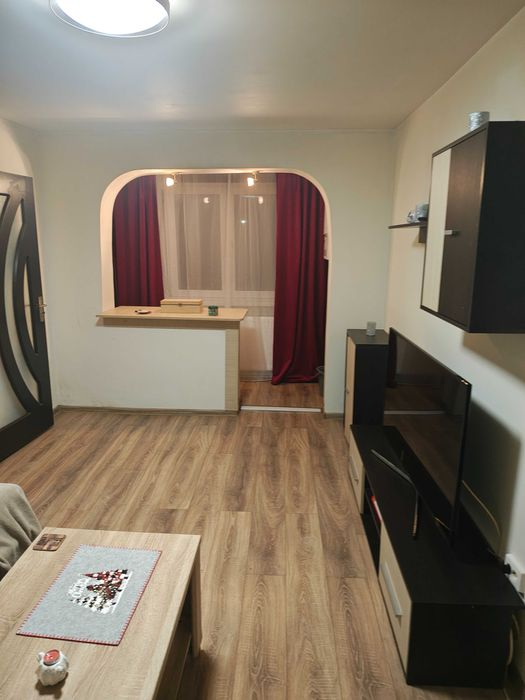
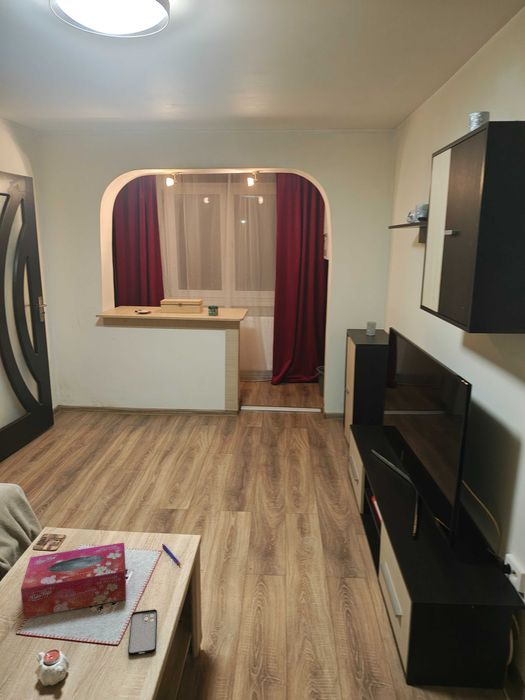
+ pen (171, 554)
+ tissue box (77, 577)
+ smartphone (143, 631)
